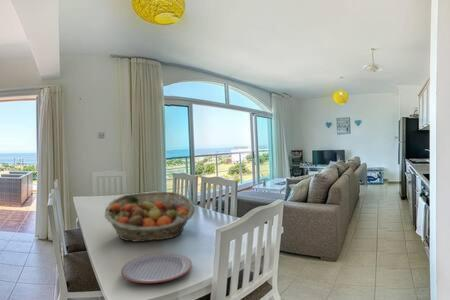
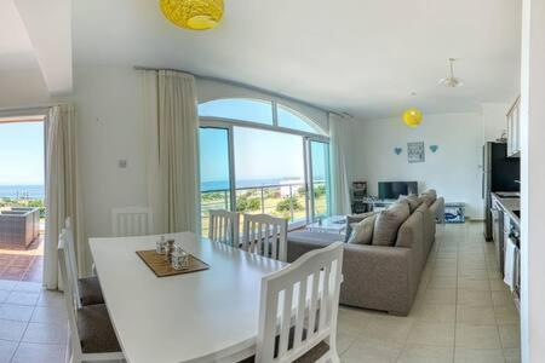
- plate (157, 268)
- fruit basket (151, 214)
